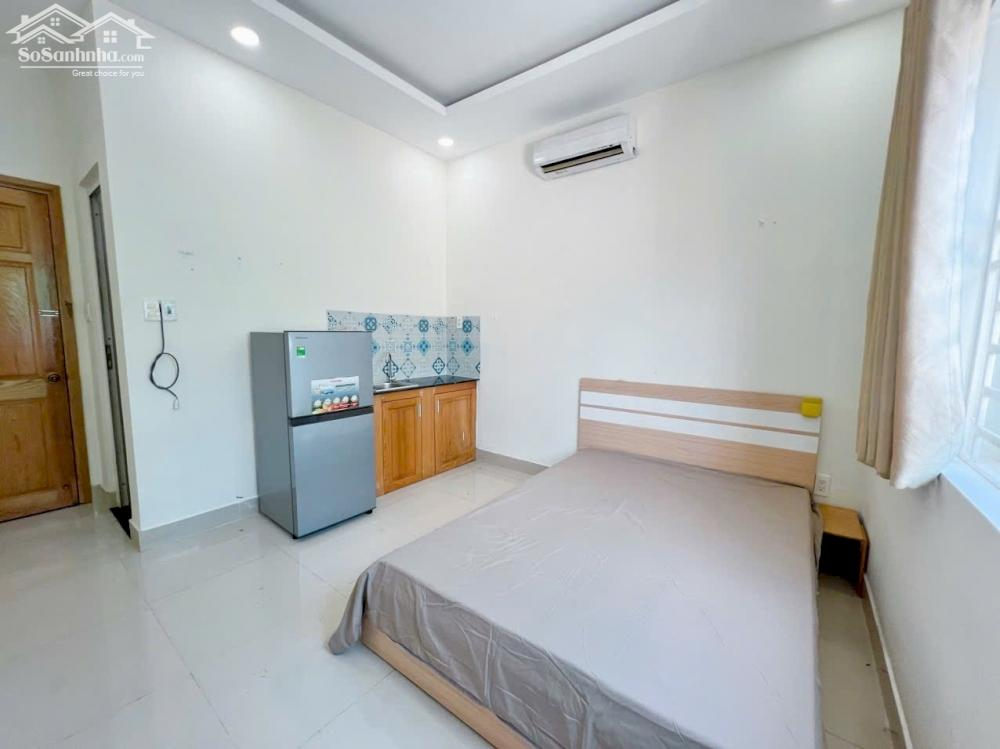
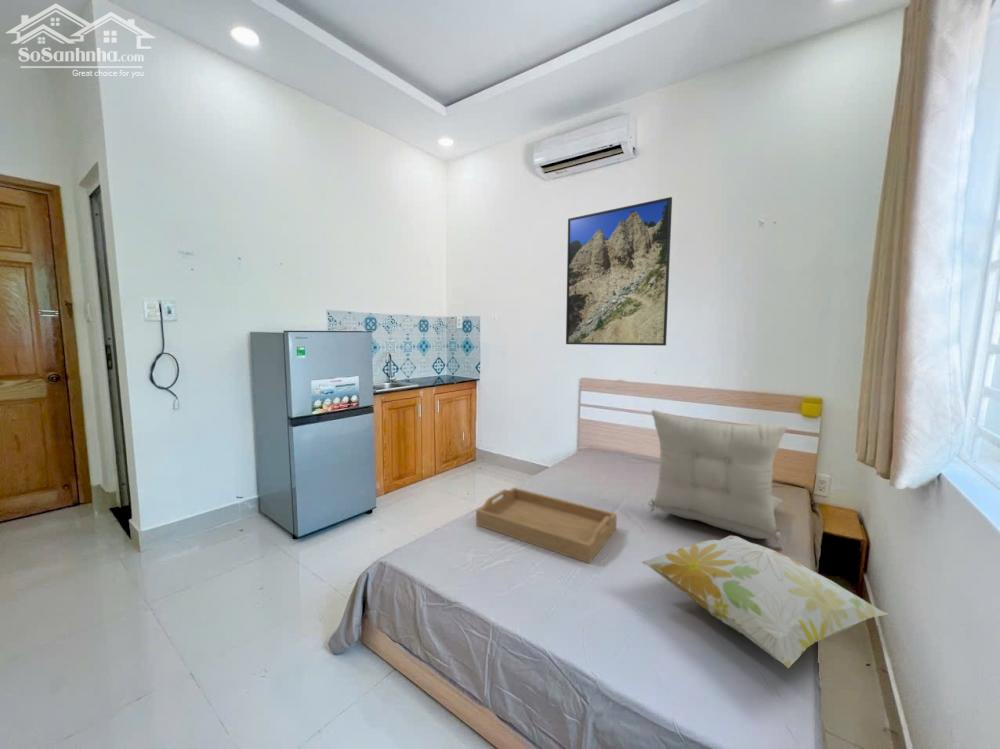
+ seat cushion (719, 464)
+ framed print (613, 278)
+ serving tray (545, 517)
+ decorative pillow (752, 585)
